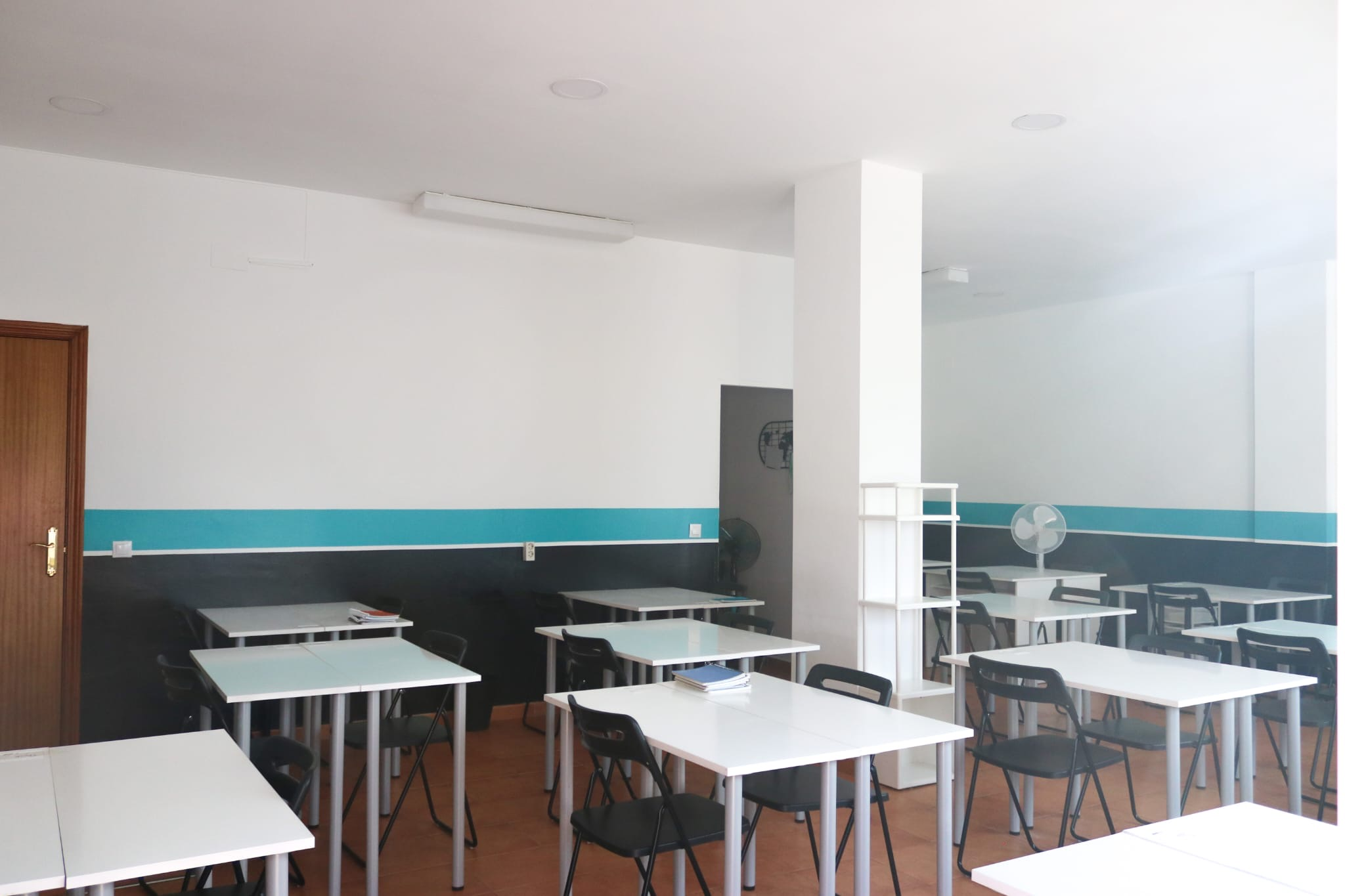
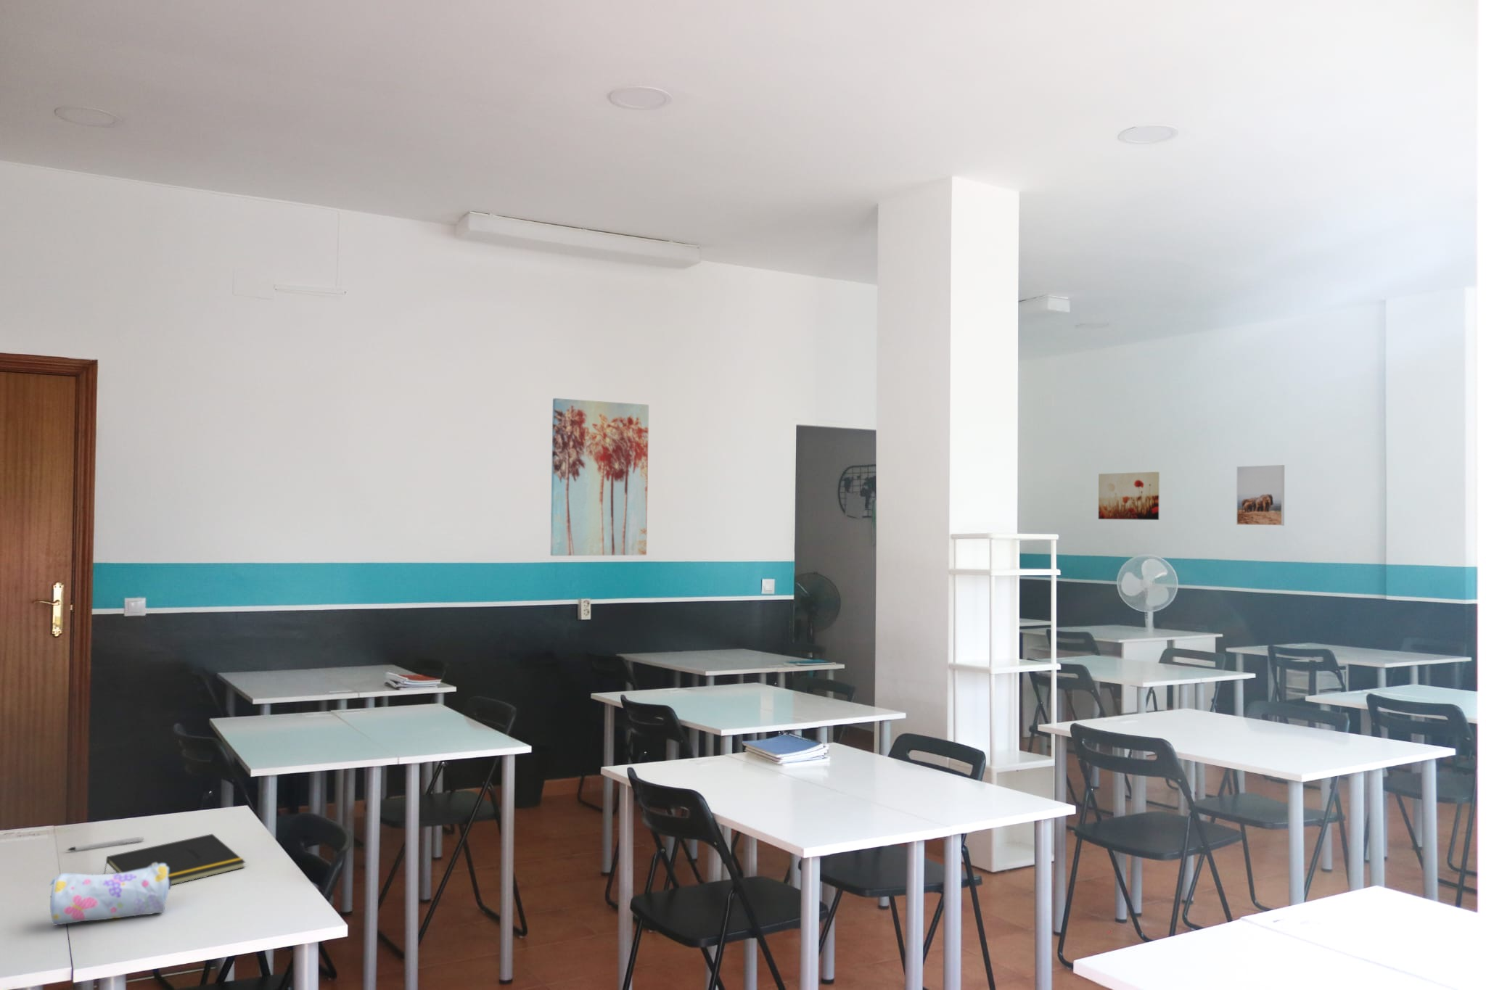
+ wall art (1128, 496)
+ notepad (177, 862)
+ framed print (1260, 495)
+ pen (105, 843)
+ pencil case (110, 894)
+ wall art (601, 478)
